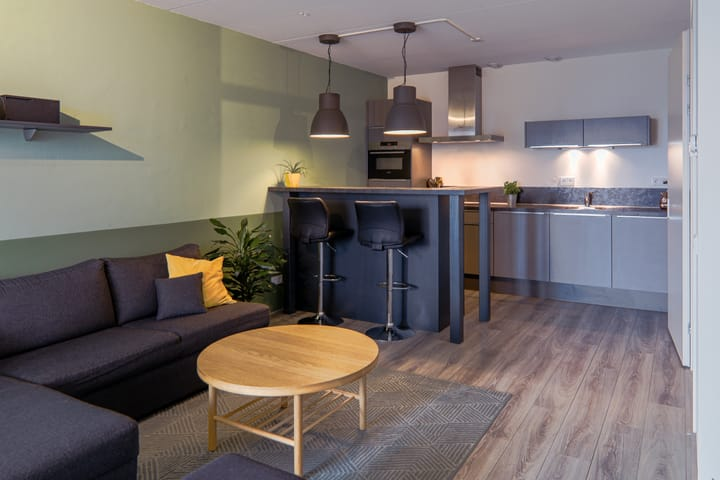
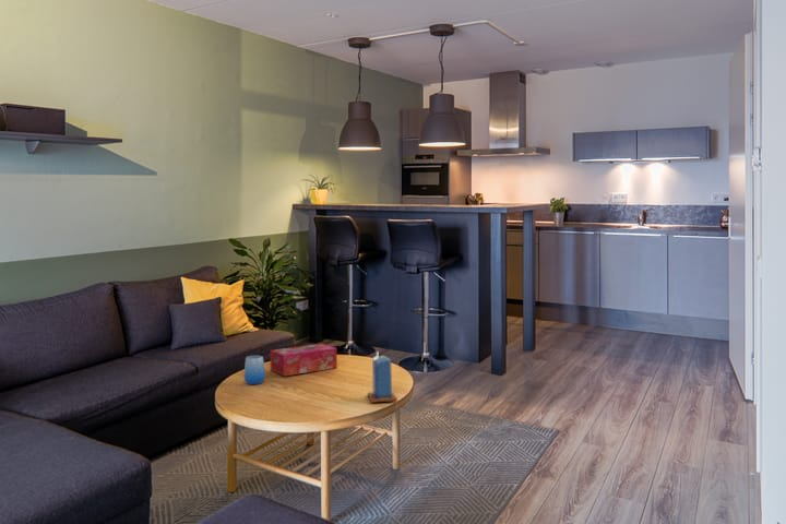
+ tissue box (303, 359)
+ cup (254, 369)
+ candle (381, 376)
